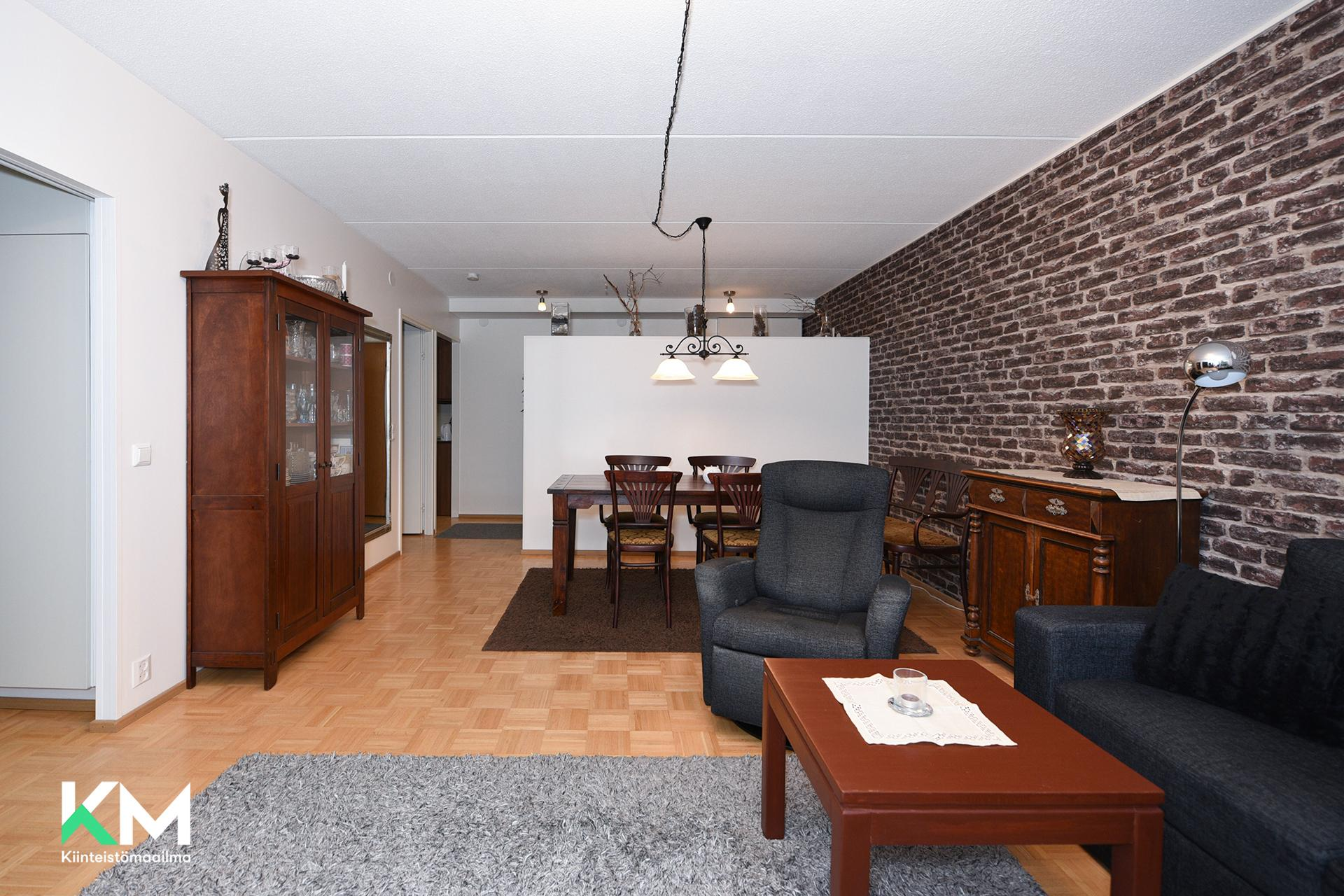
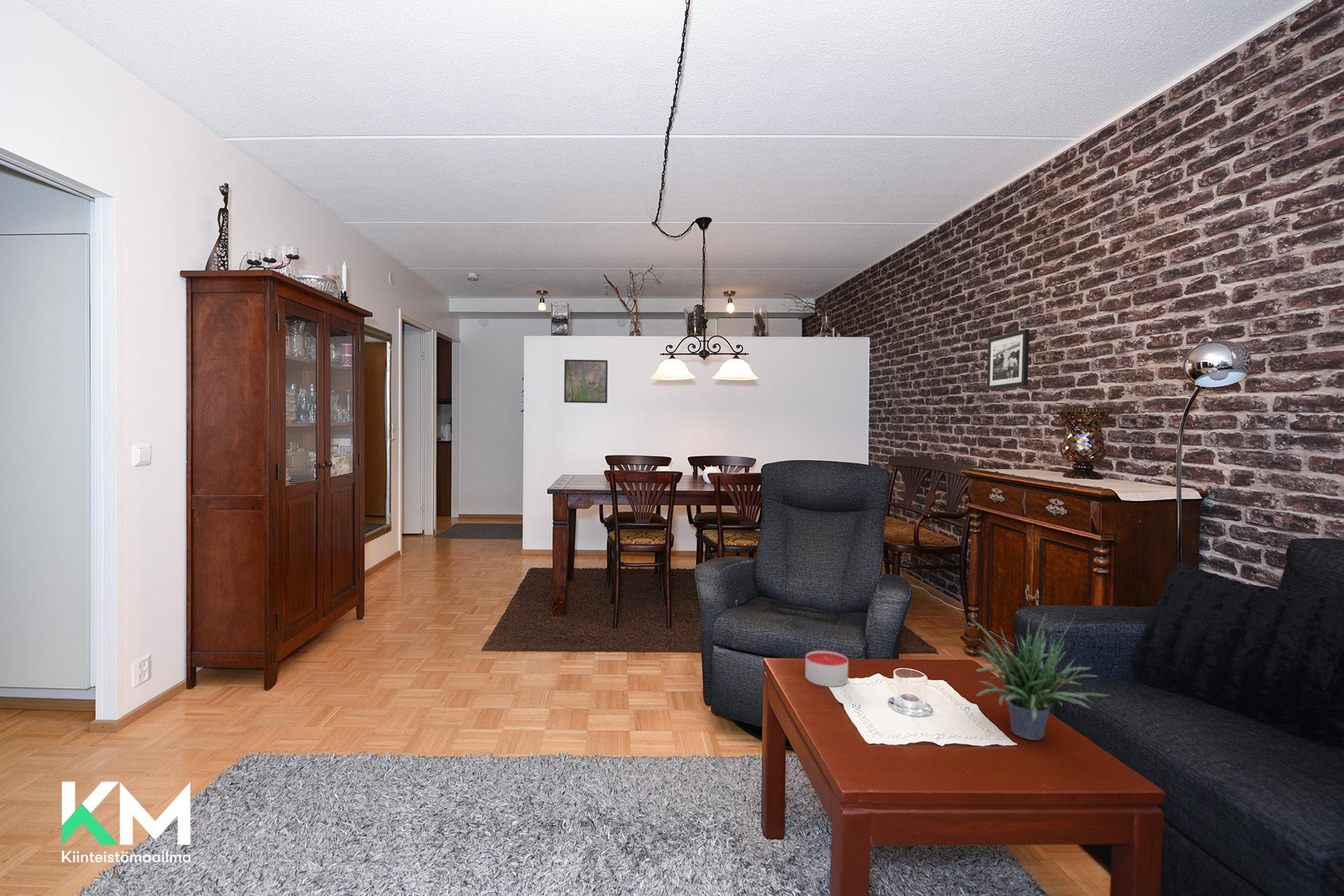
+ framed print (586, 381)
+ candle (826, 667)
+ picture frame (1007, 360)
+ potted plant (1026, 669)
